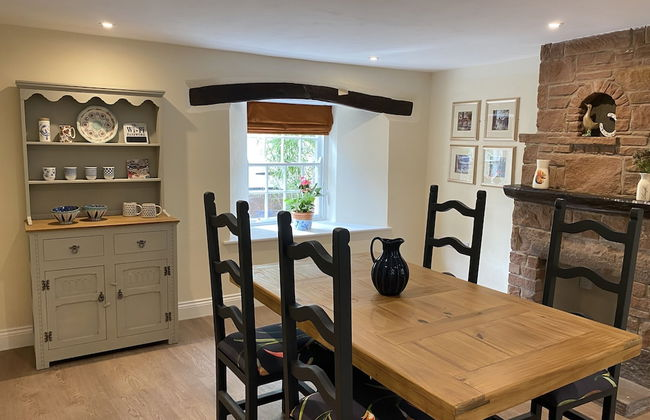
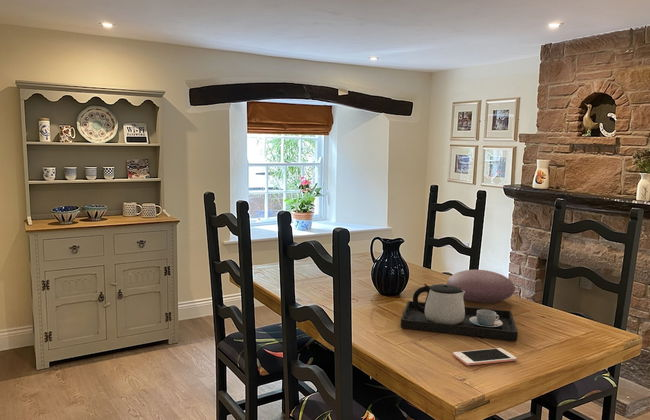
+ decorative bowl (480, 285)
+ cell phone (484, 356)
+ teapot (458, 304)
